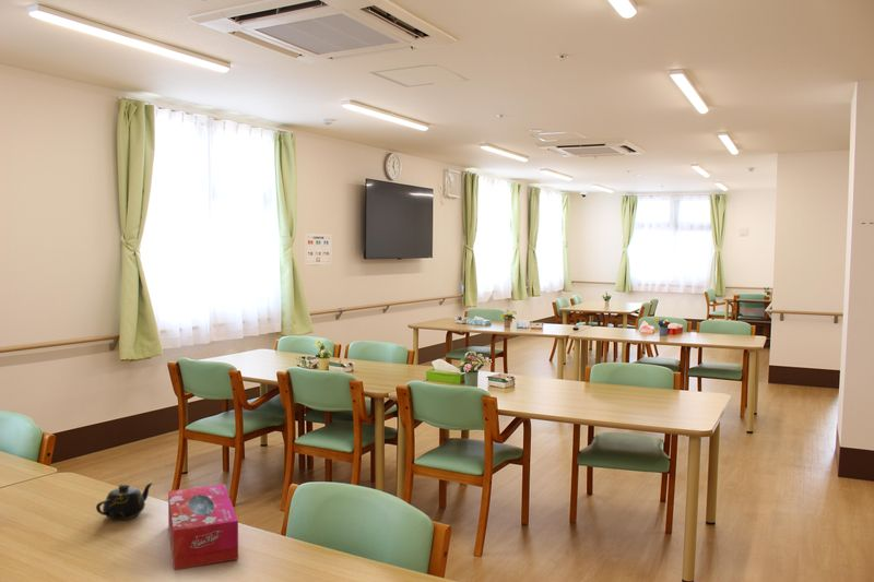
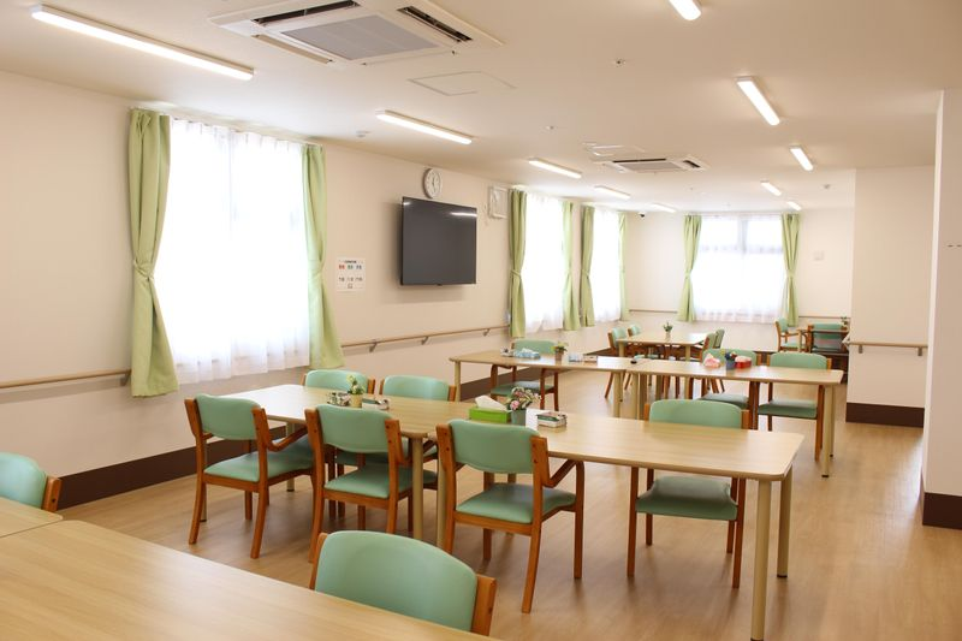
- teapot (126, 499)
- tissue box (201, 523)
